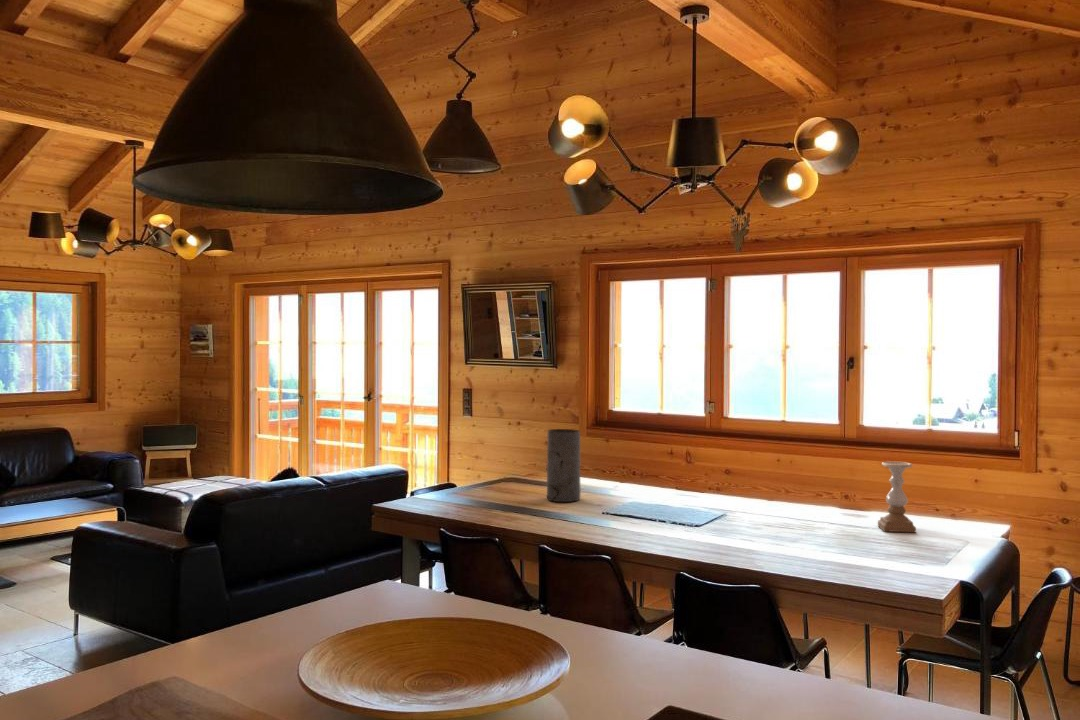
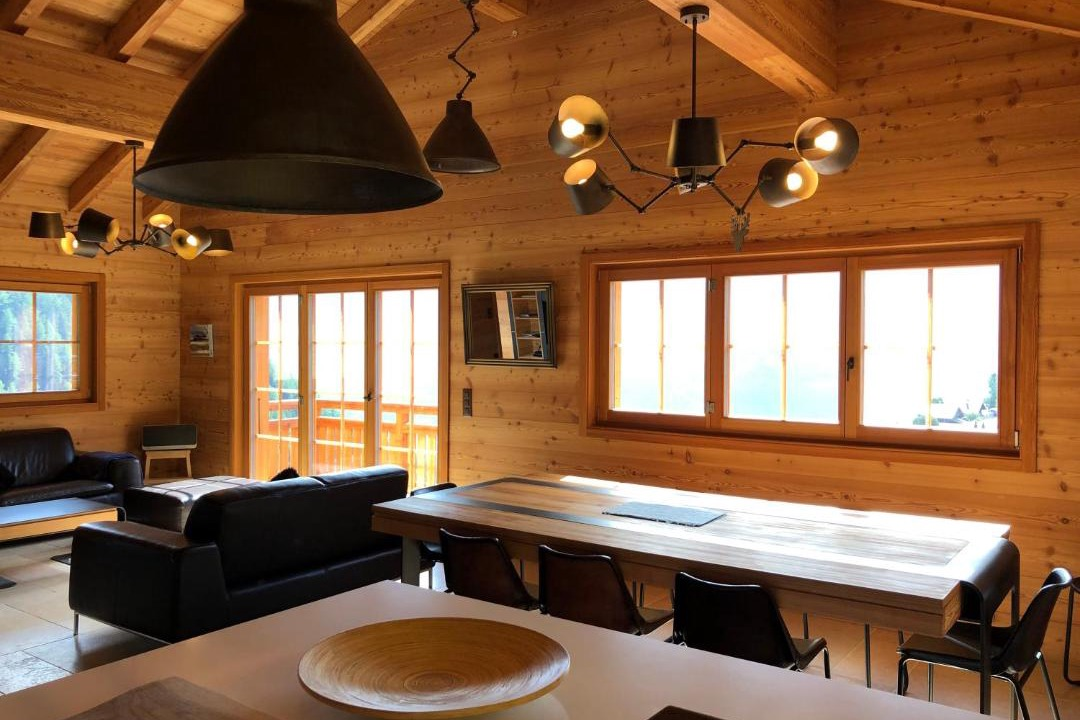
- candle holder (896, 496)
- vase (563, 464)
